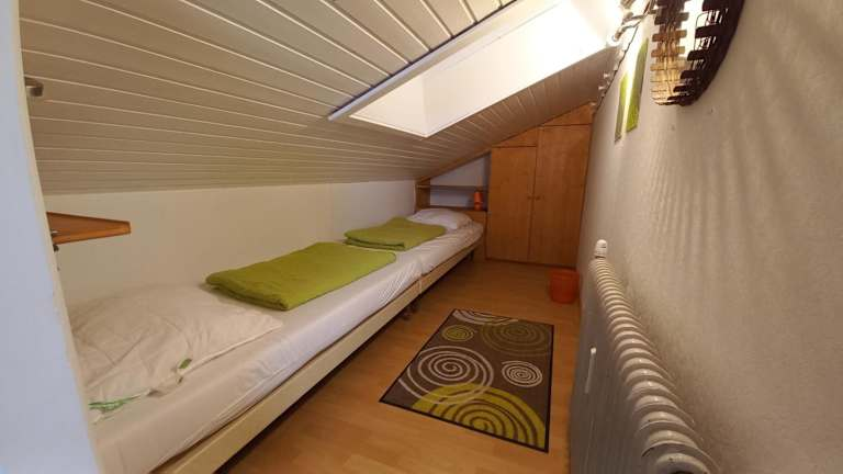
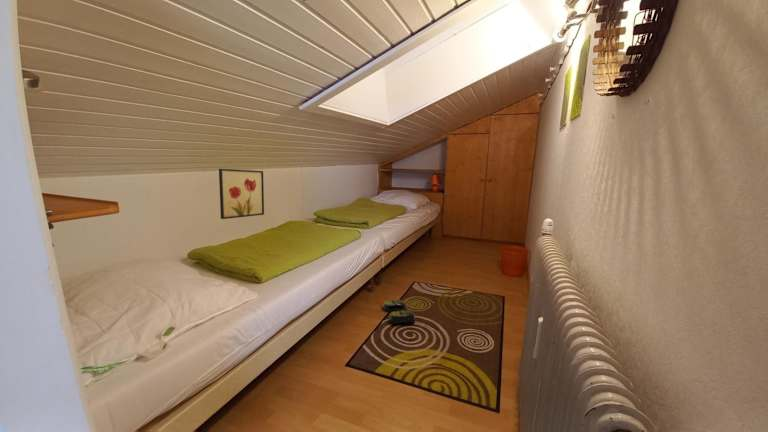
+ slippers (398, 310)
+ wall art (242, 193)
